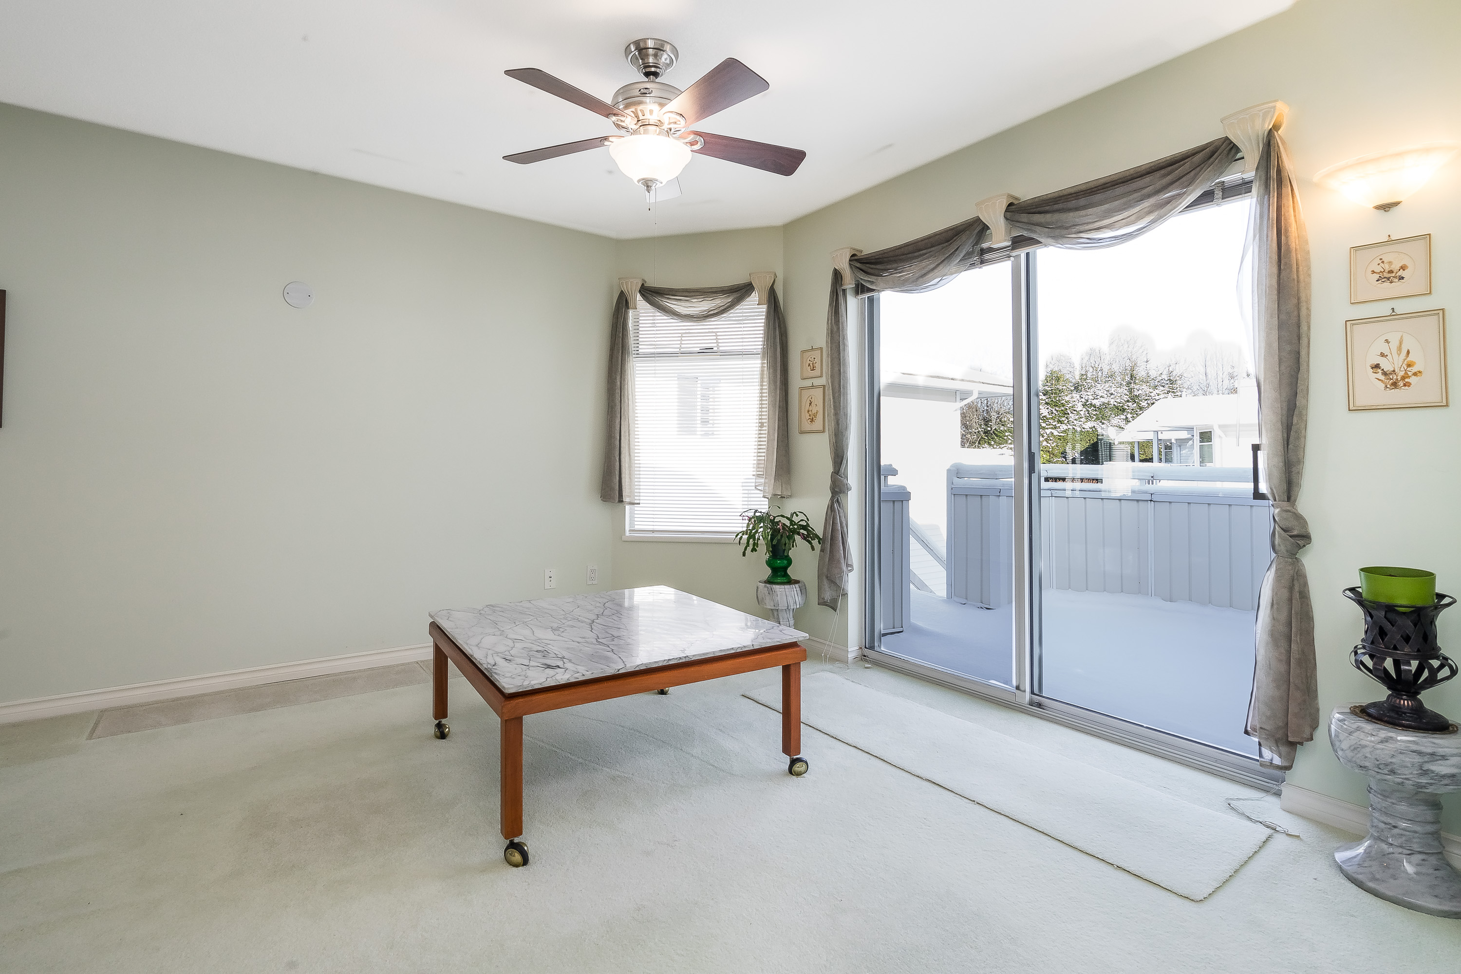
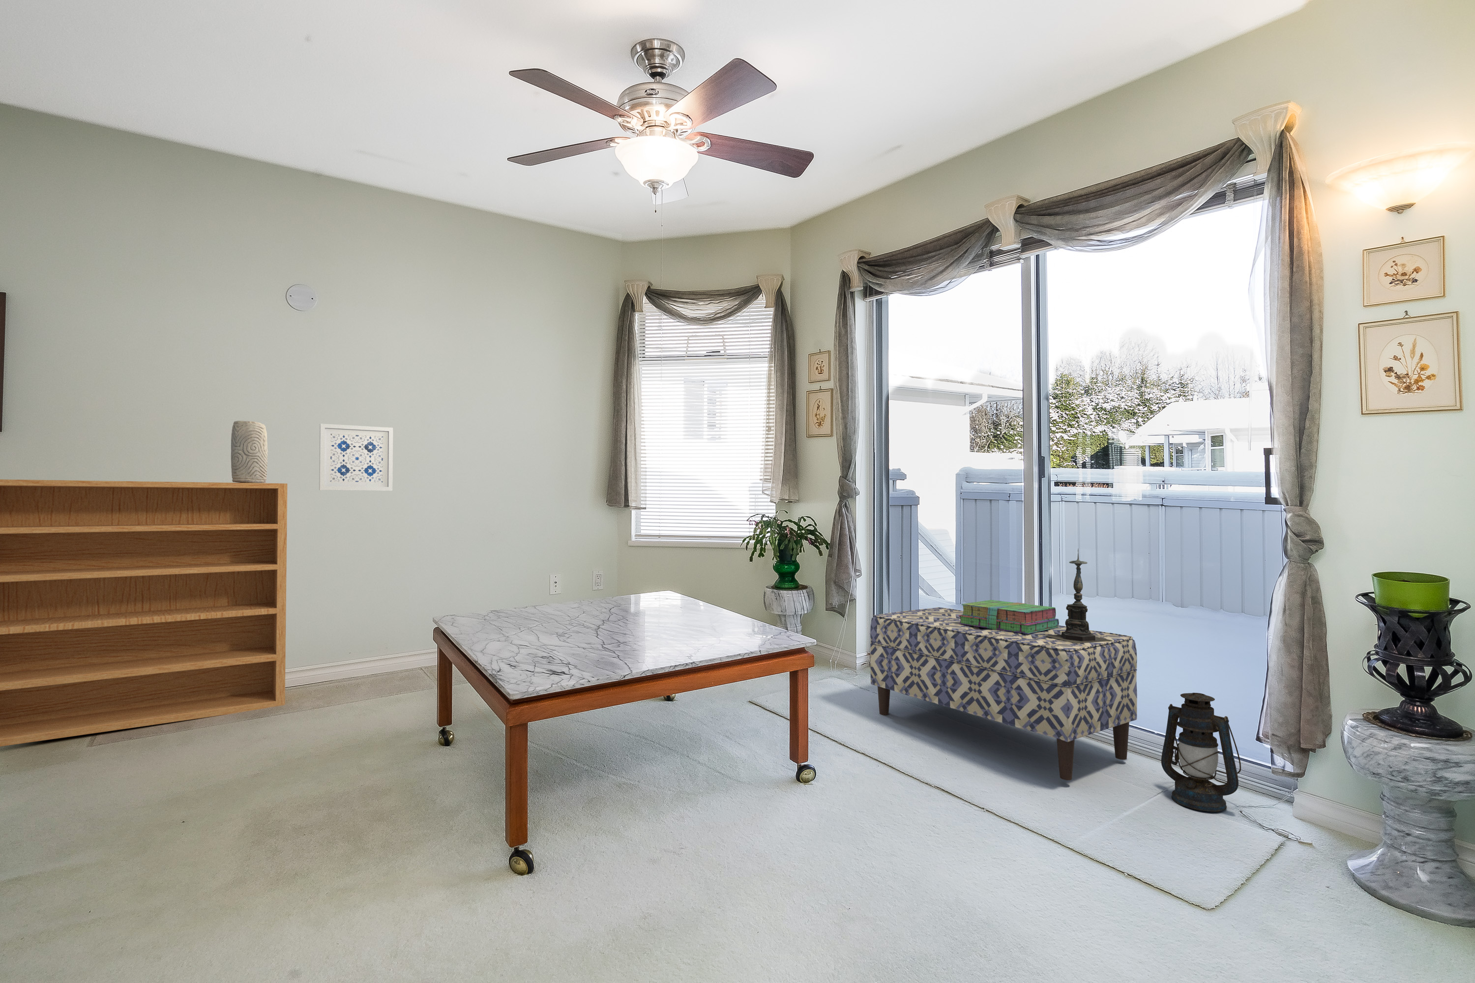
+ wall art (357, 459)
+ lantern (1200, 746)
+ vase (249, 452)
+ stack of books (1007, 614)
+ bookcase (142, 600)
+ candle holder (1078, 592)
+ bench (991, 680)
